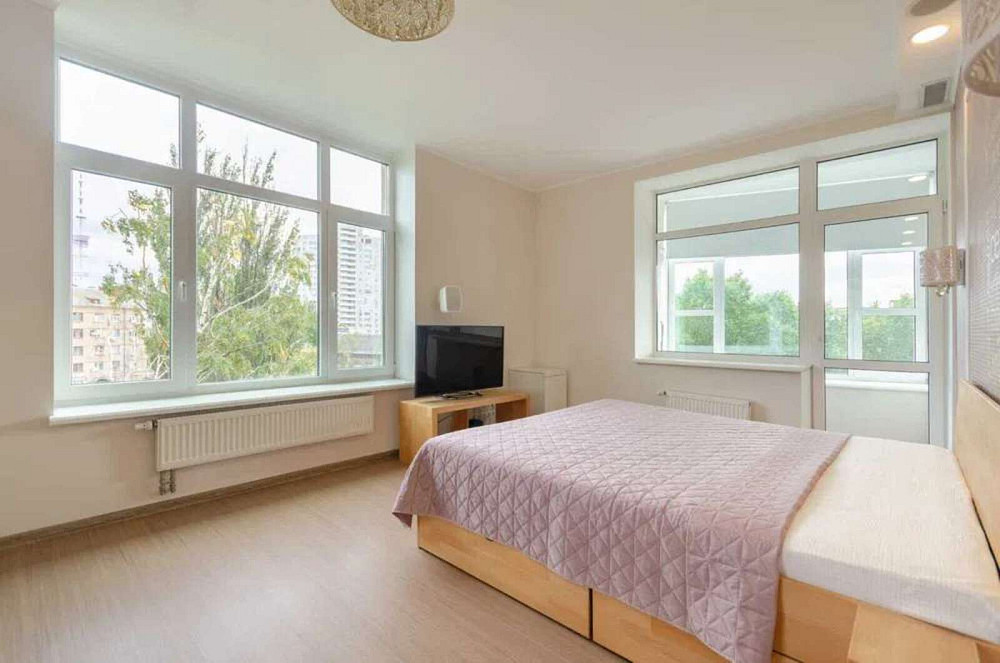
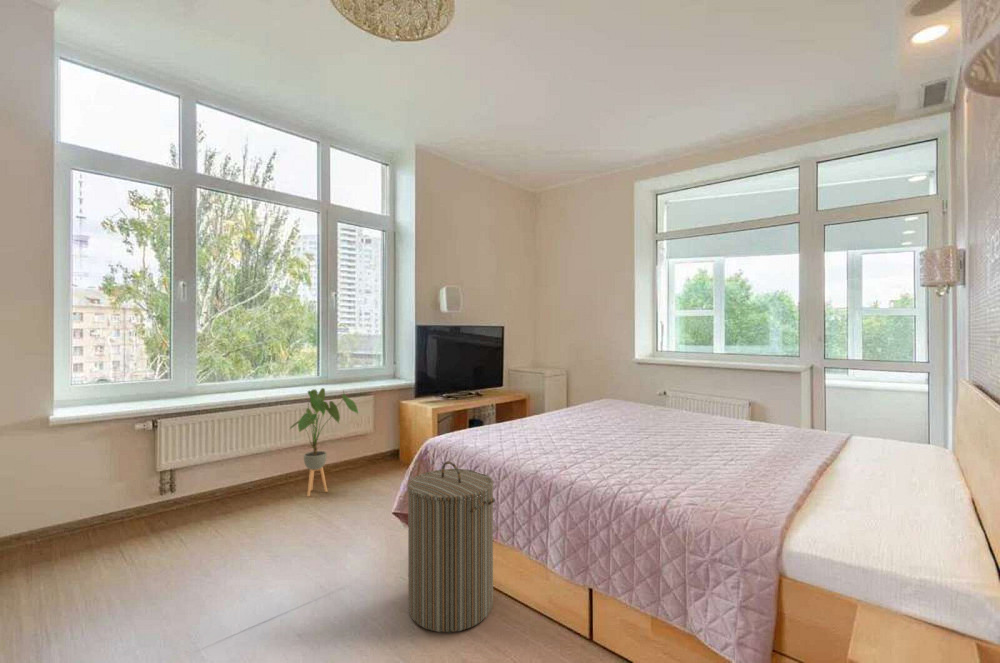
+ laundry hamper (451, 533)
+ house plant (318, 439)
